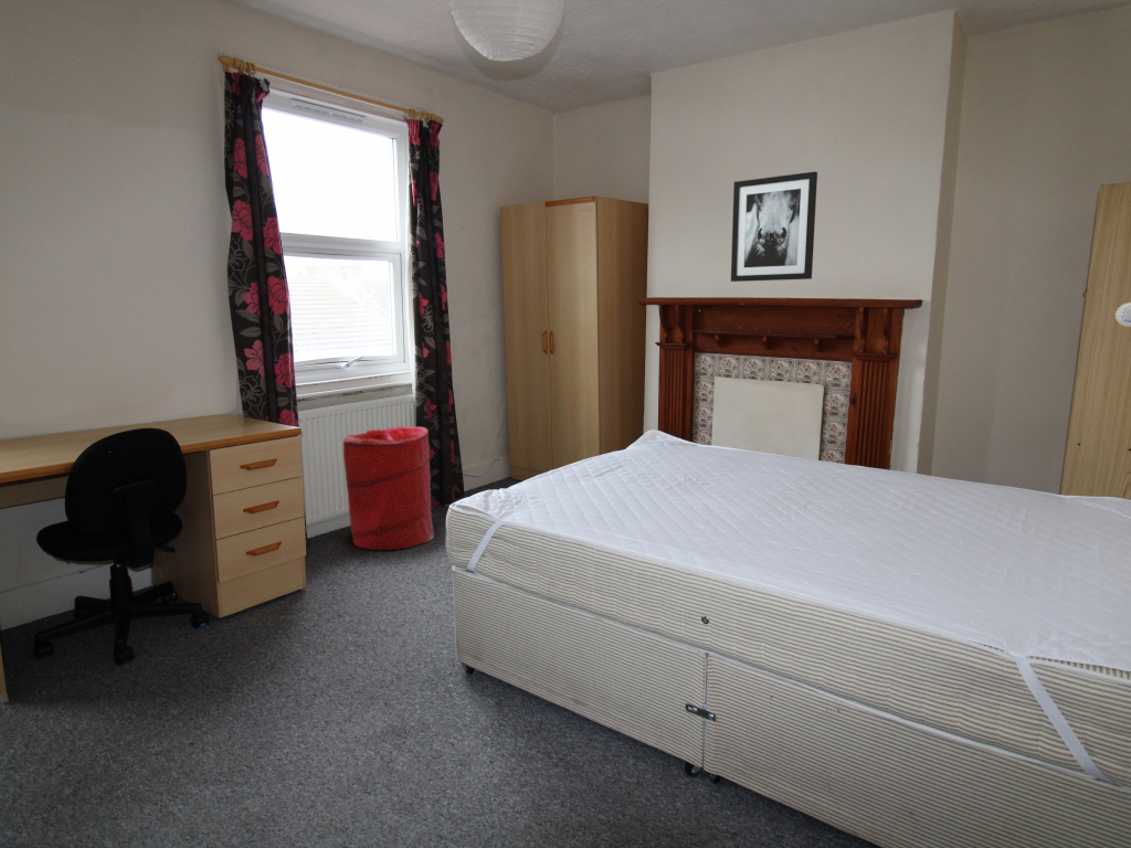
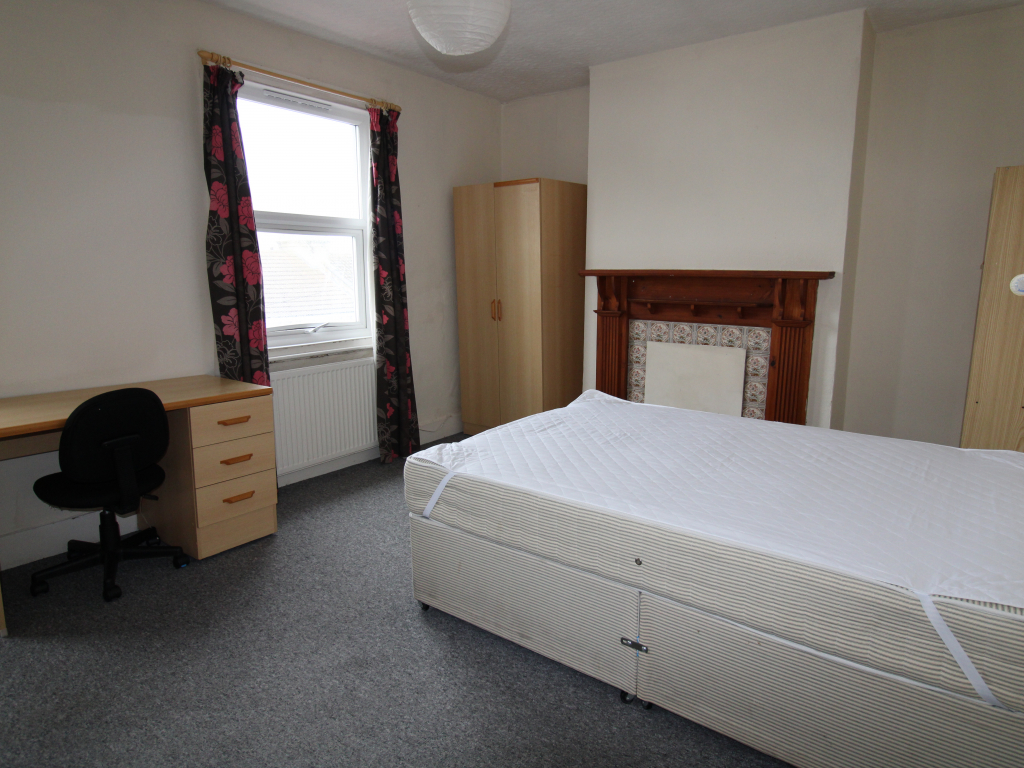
- laundry hamper (389, 484)
- wall art (772, 229)
